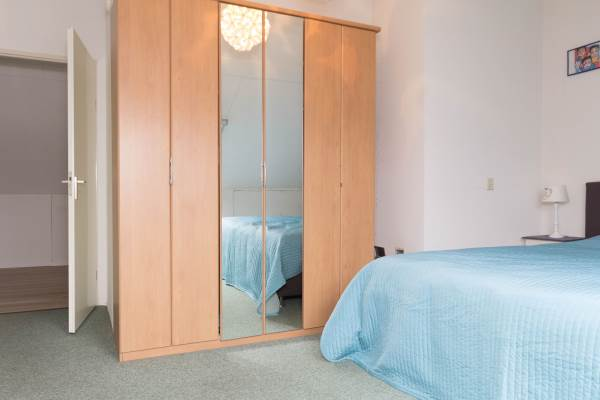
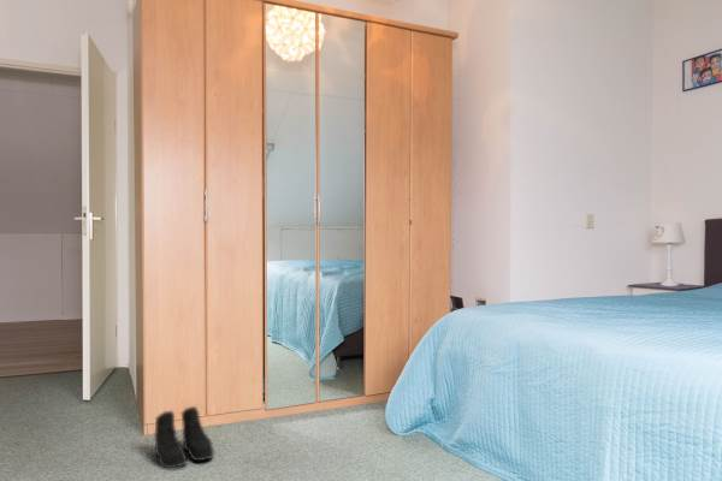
+ boots (183, 433)
